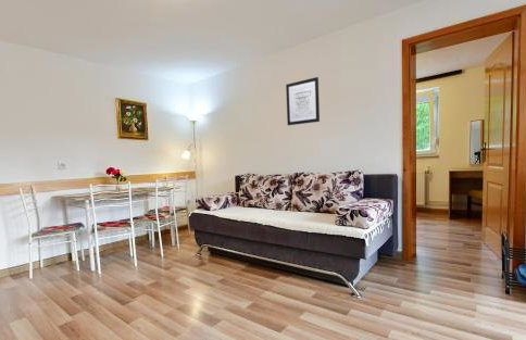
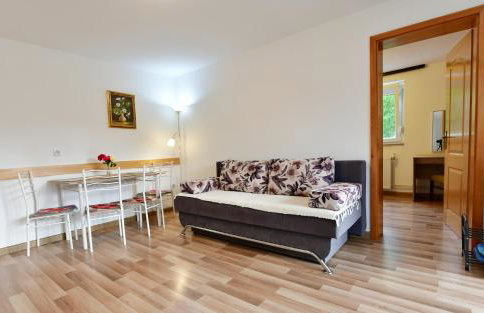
- wall art (302, 102)
